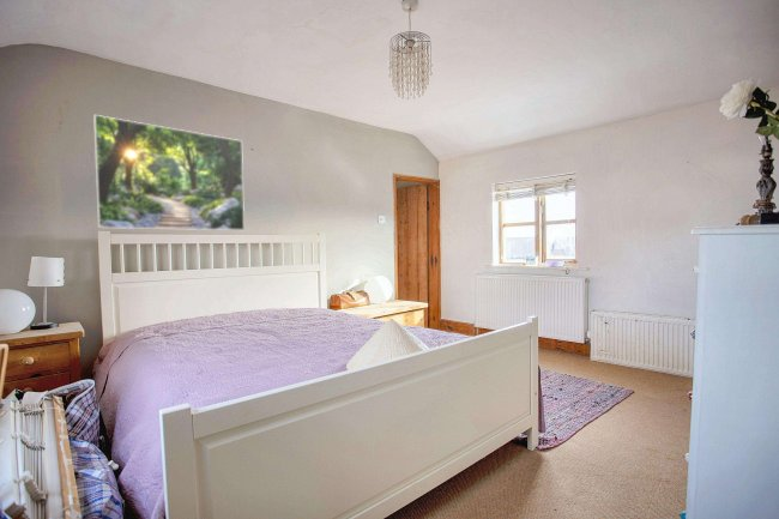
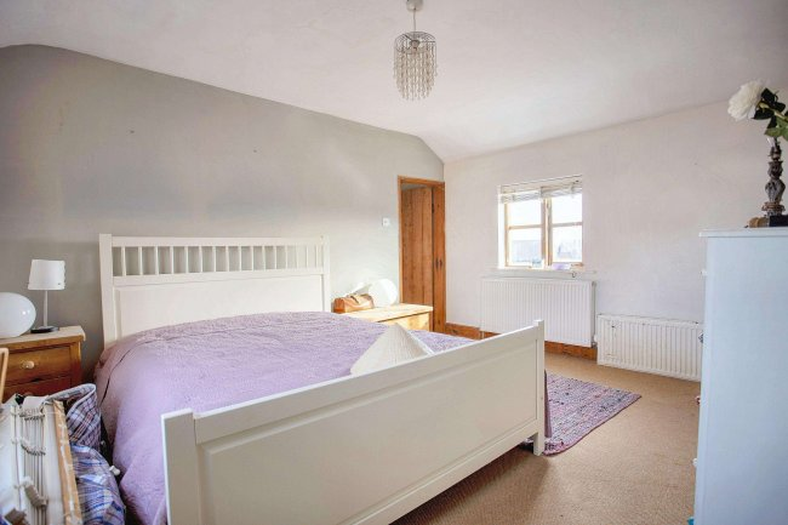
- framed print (177, 179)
